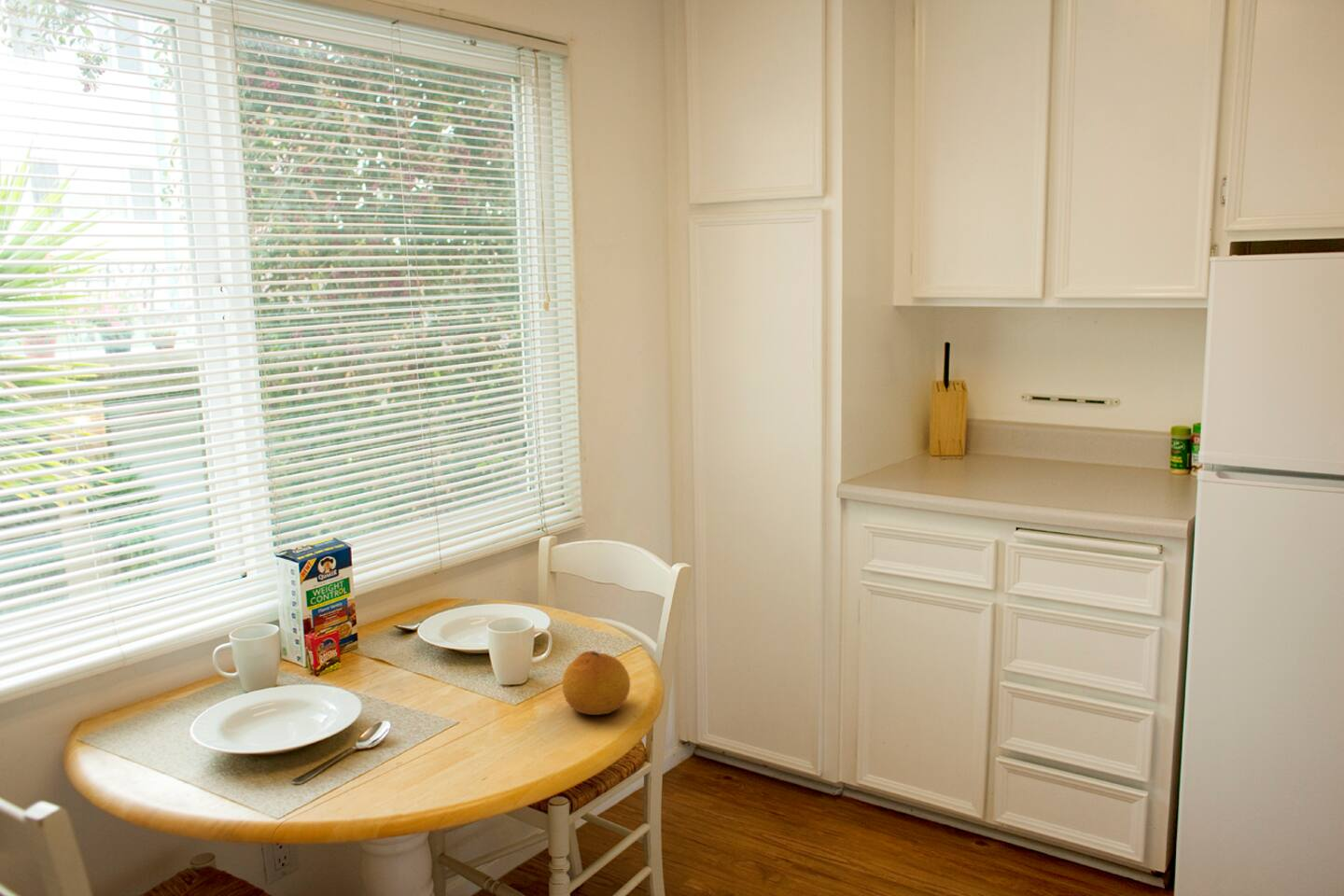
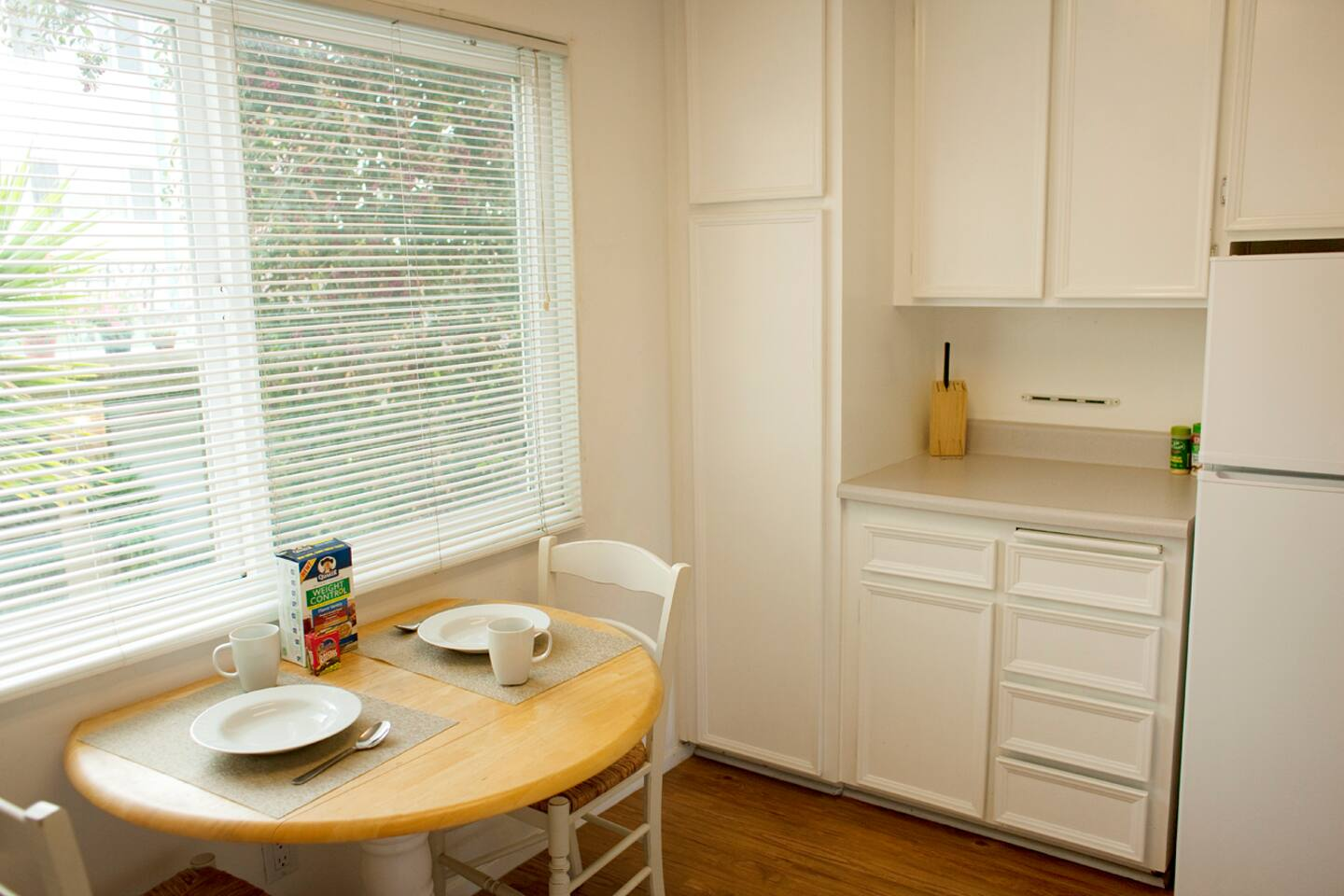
- fruit (595, 680)
